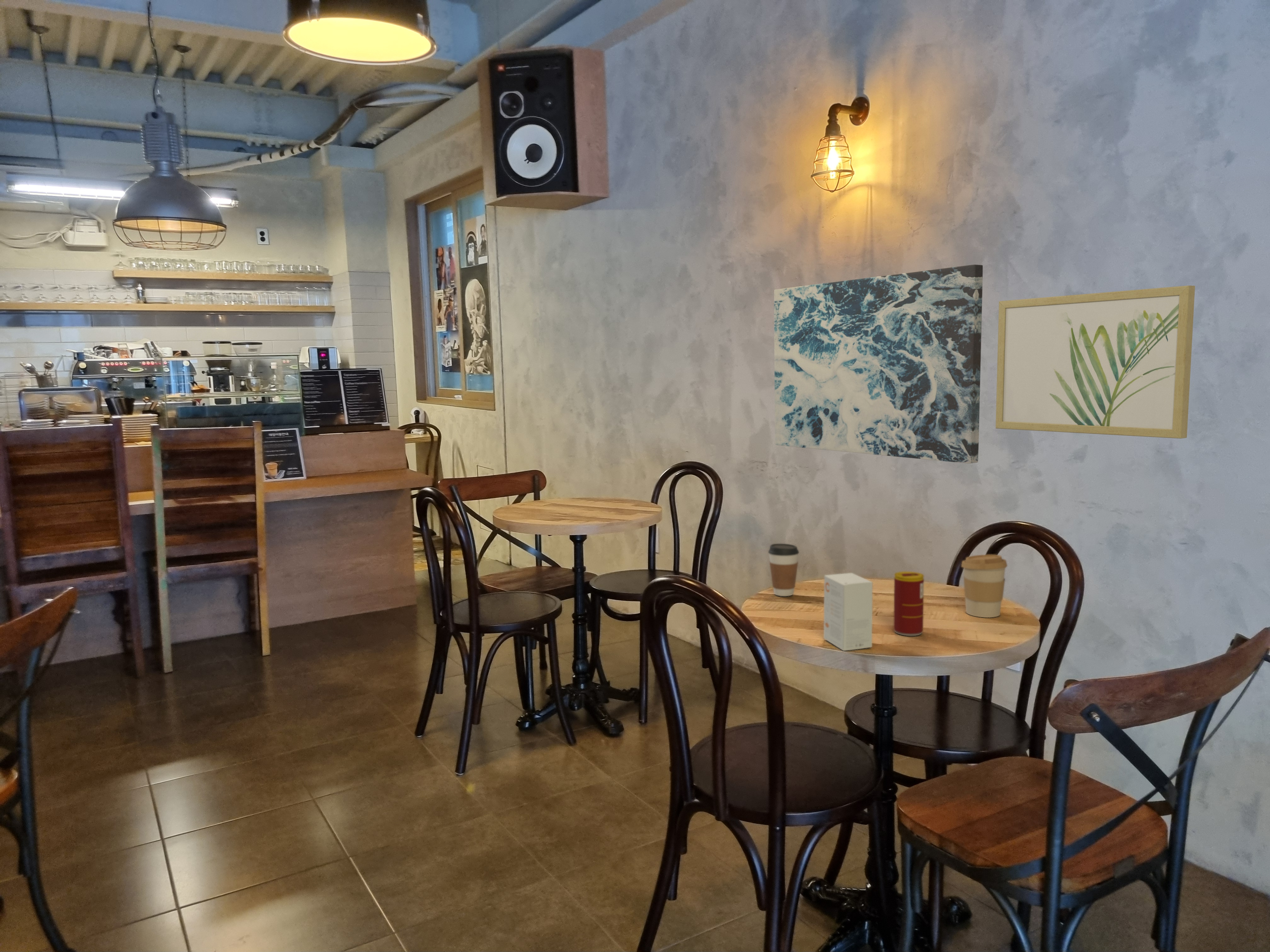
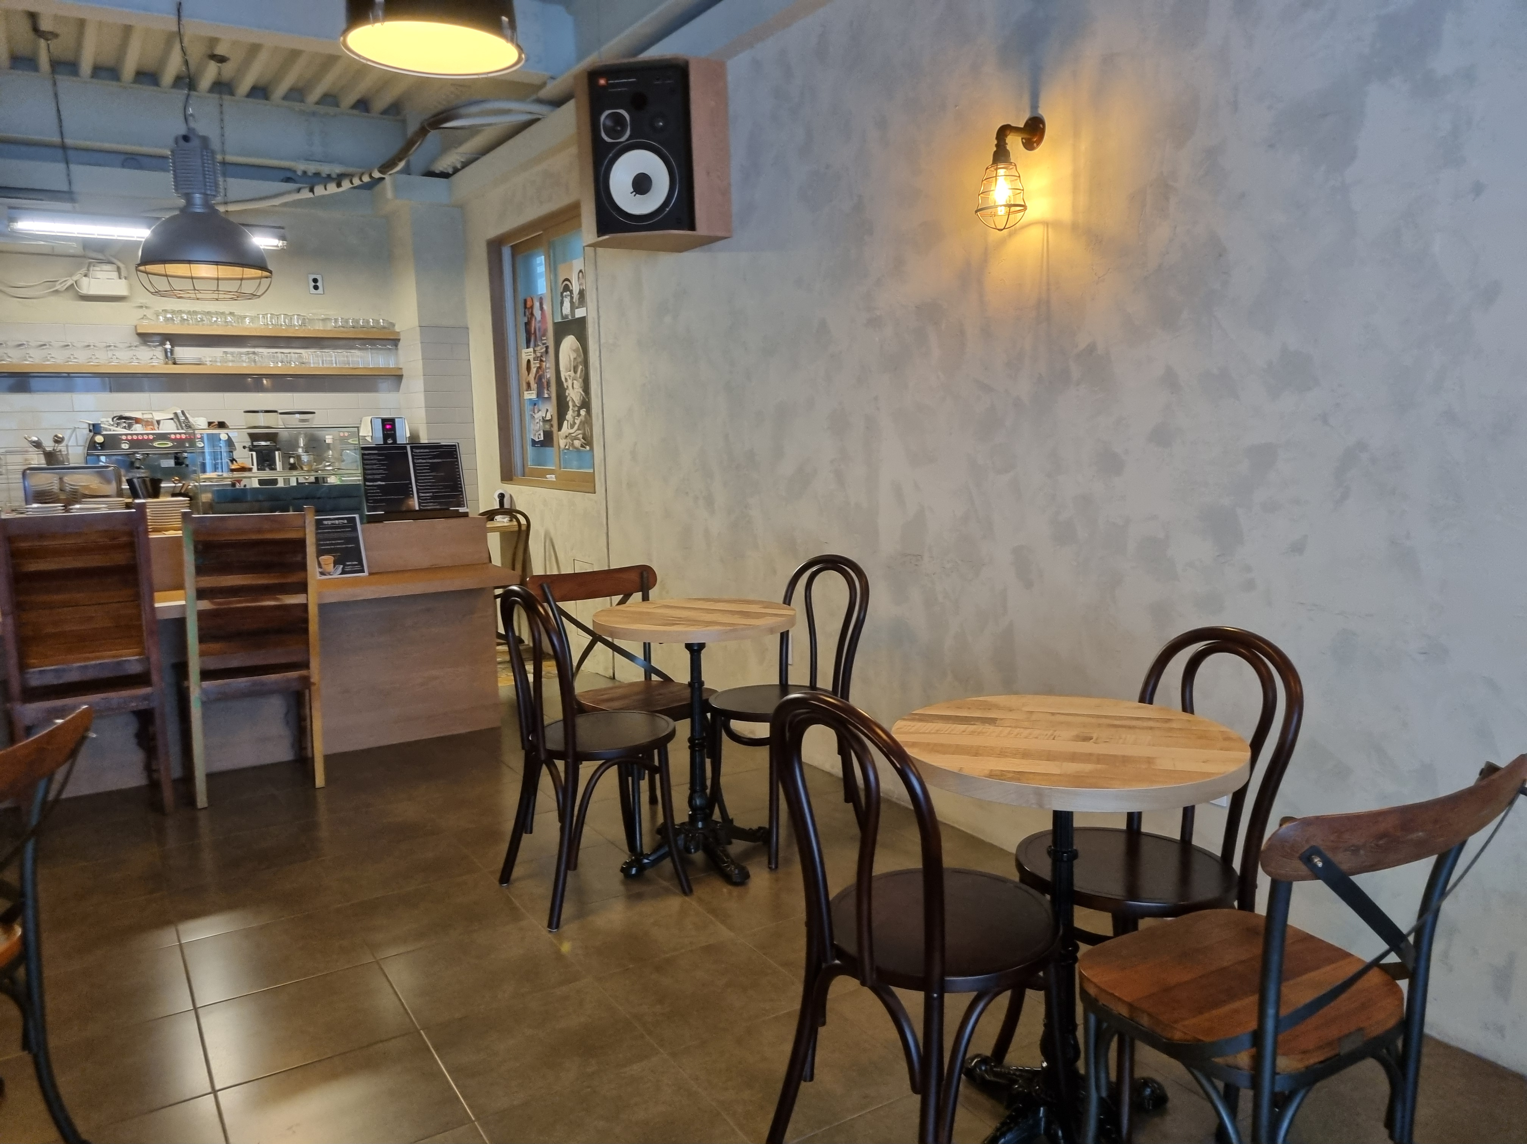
- wall art (865, 367)
- beverage can (908, 603)
- wall art (1085, 364)
- coffee cup (784, 570)
- small box (848, 611)
- coffee cup (983, 584)
